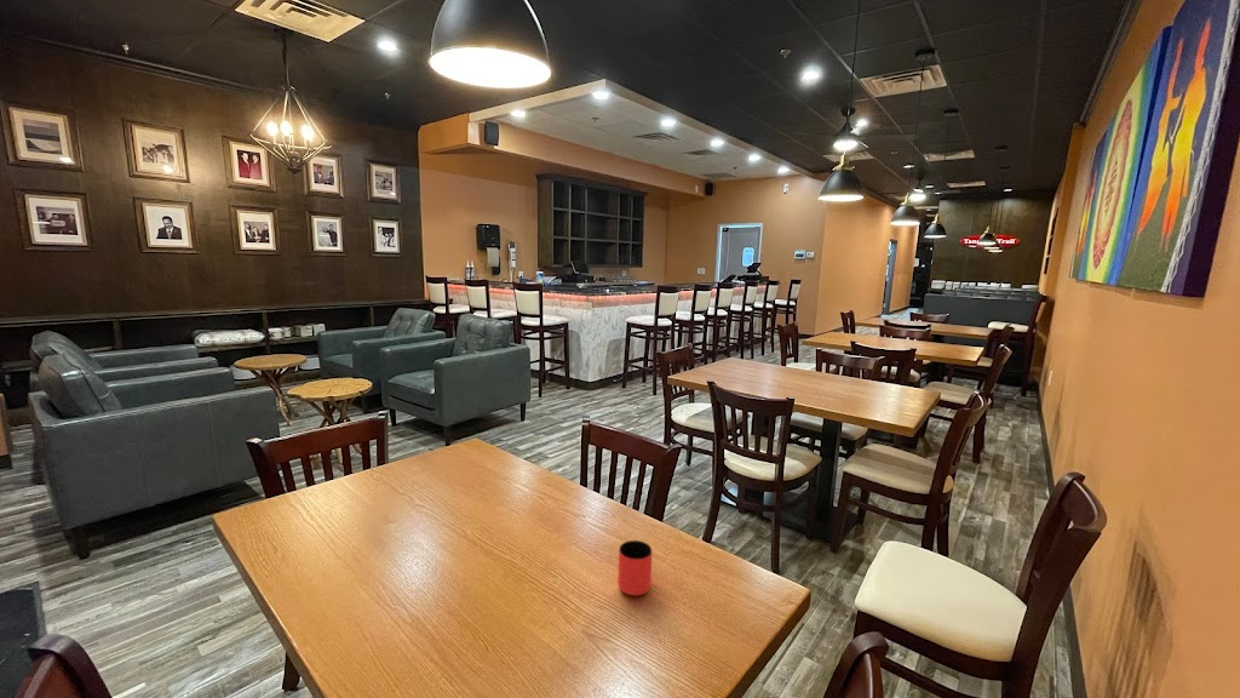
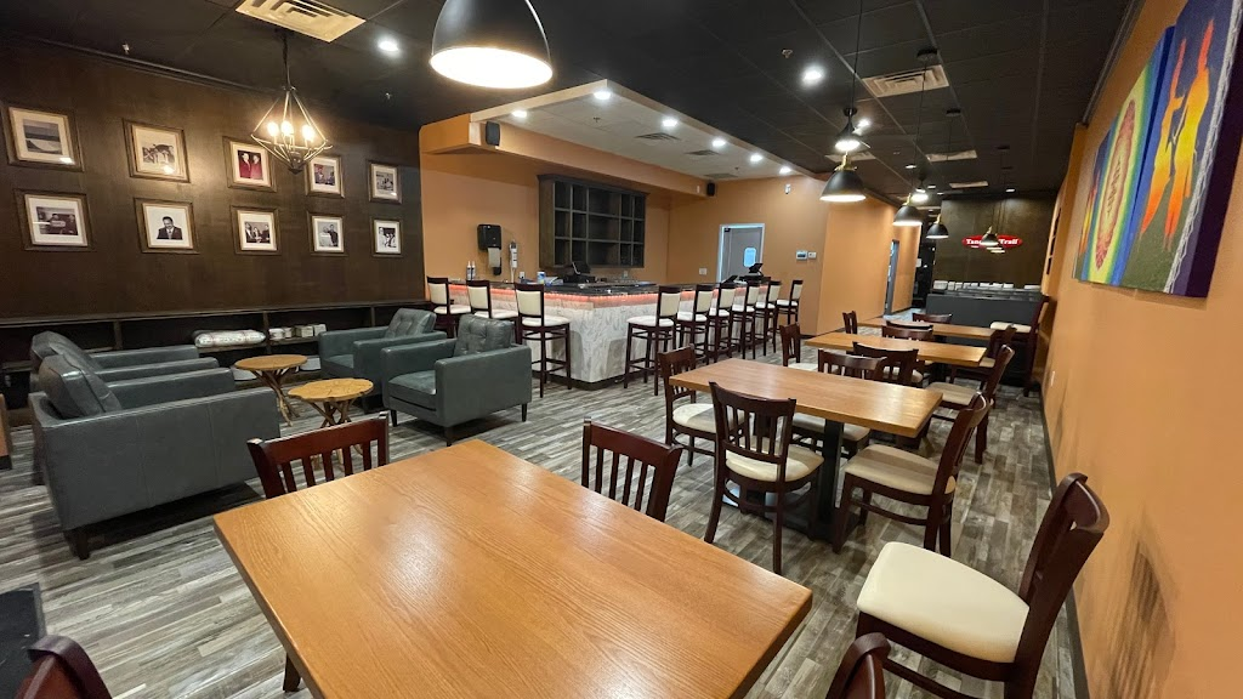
- cup (637, 563)
